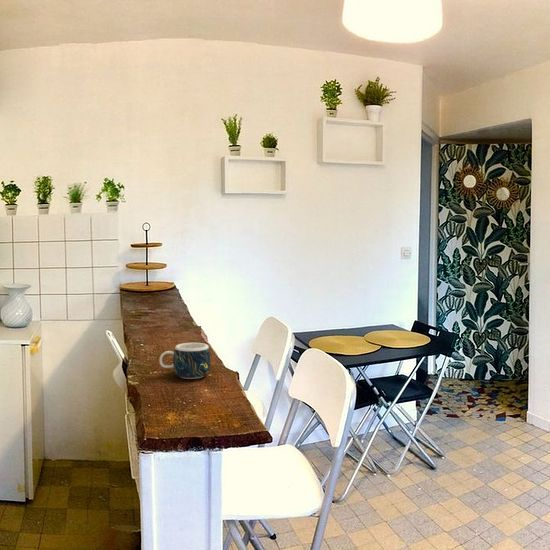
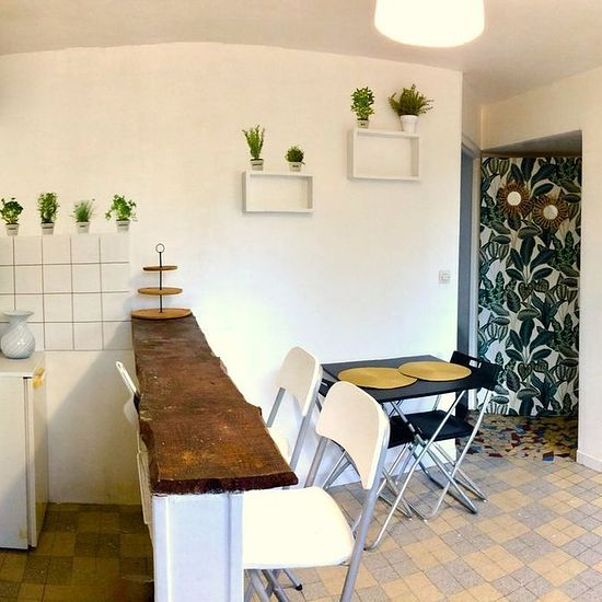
- mug (185, 360)
